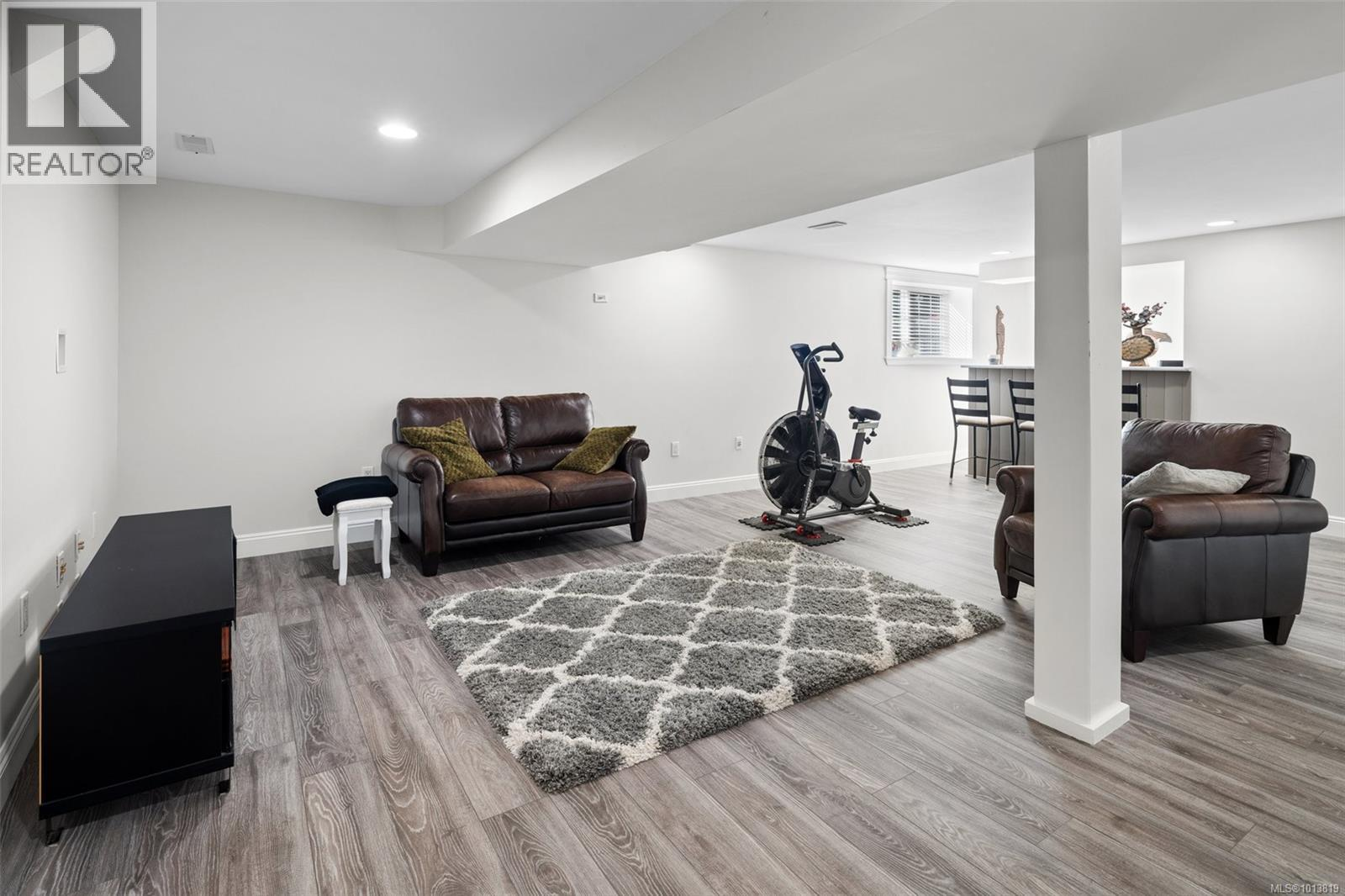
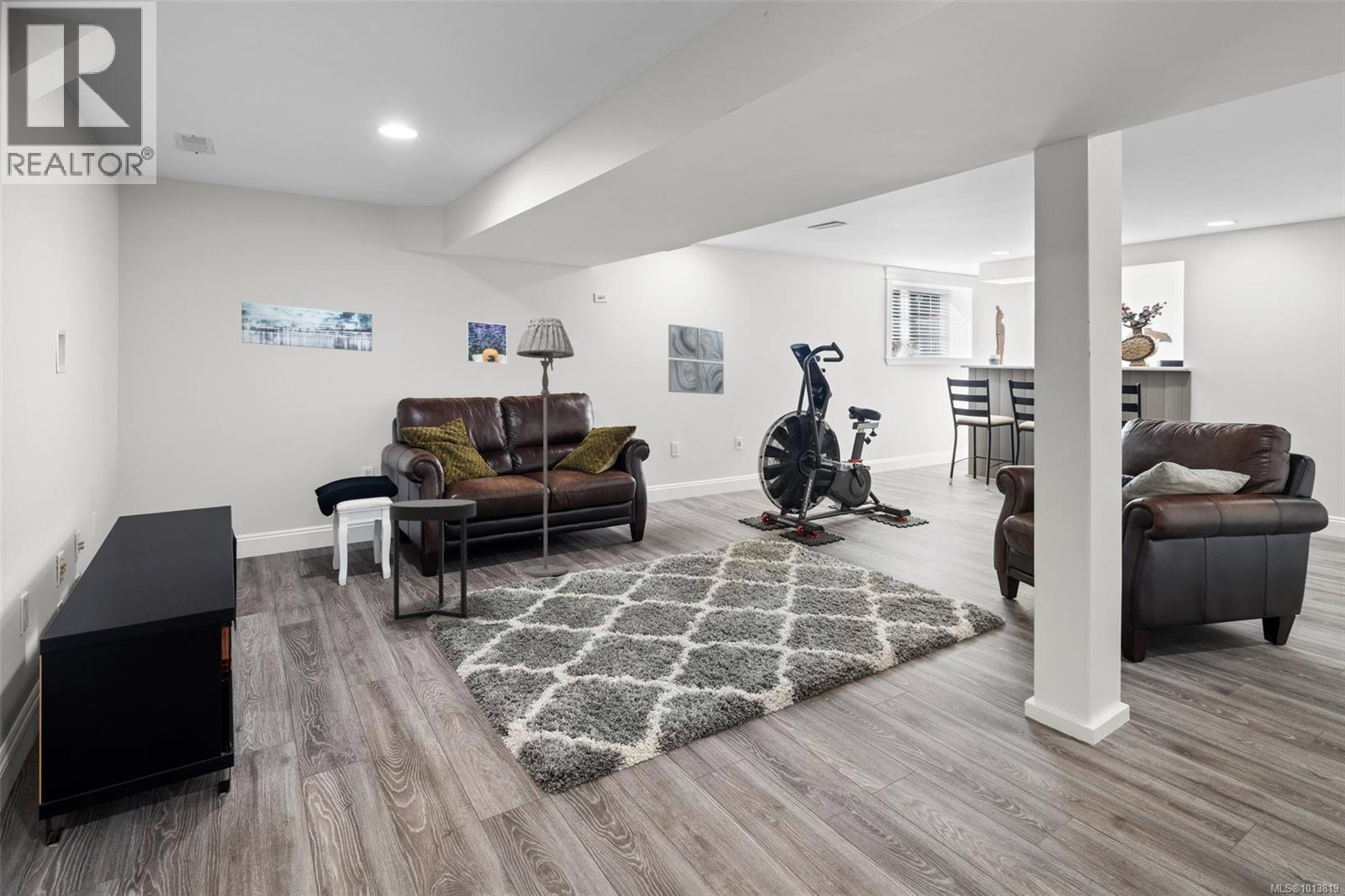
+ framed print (487, 343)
+ wall art (696, 359)
+ side table (439, 558)
+ wall art (309, 328)
+ floor lamp (546, 445)
